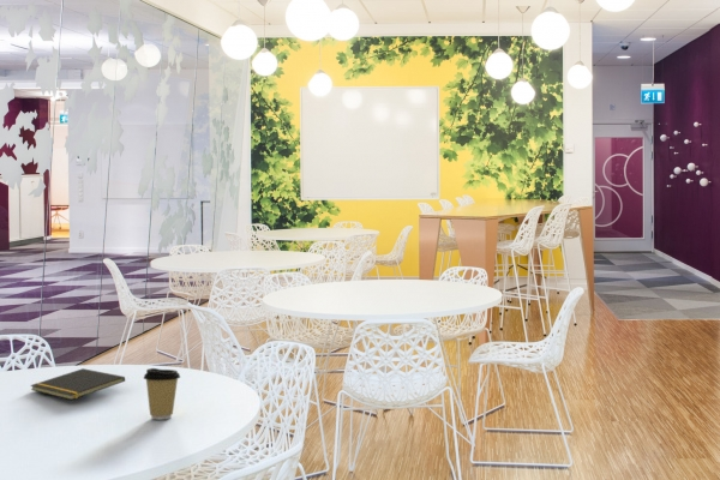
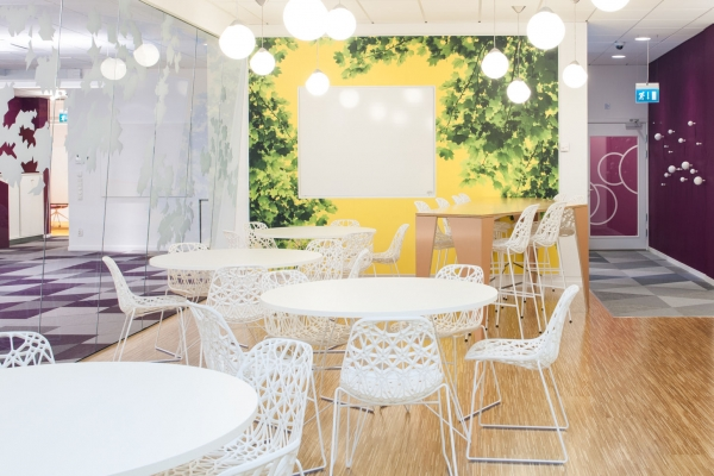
- coffee cup (161, 392)
- notepad (77, 383)
